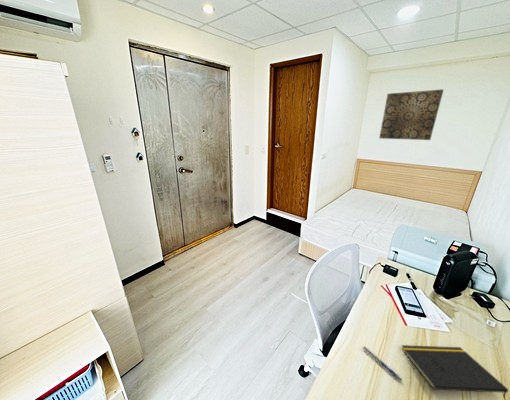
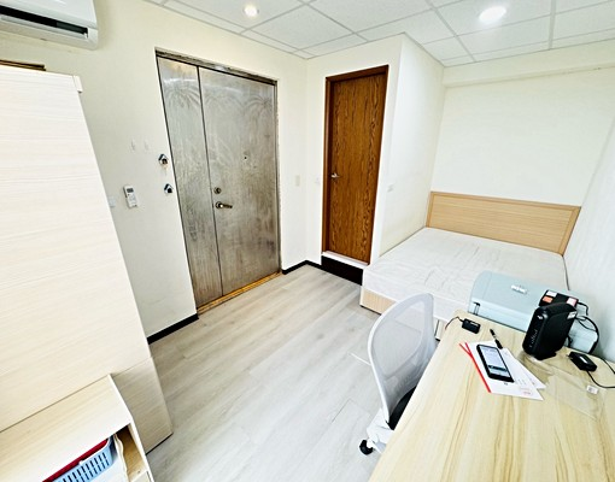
- wall art (408, 116)
- pen (380, 361)
- notepad (448, 366)
